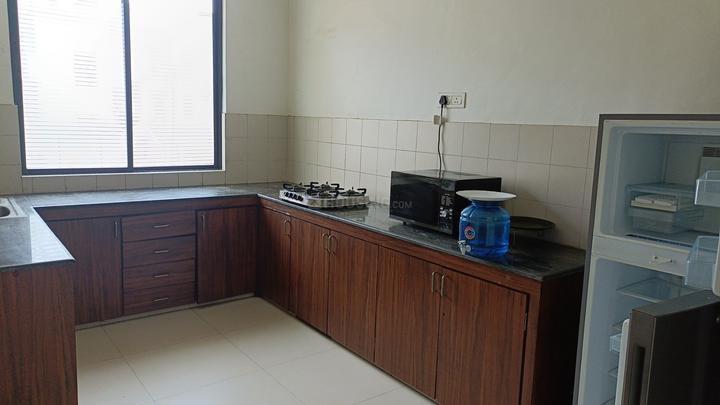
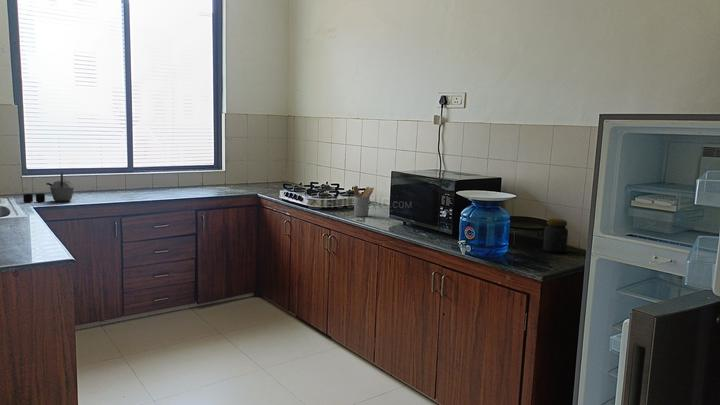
+ jar (555, 235)
+ kettle (50, 187)
+ utensil holder (364, 200)
